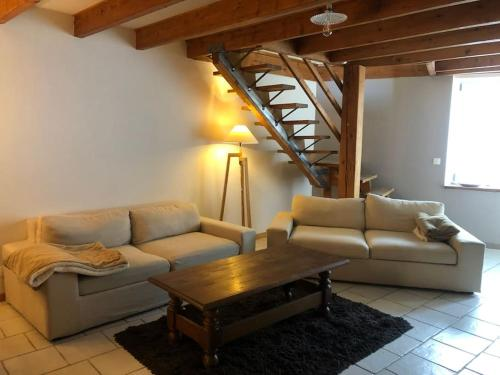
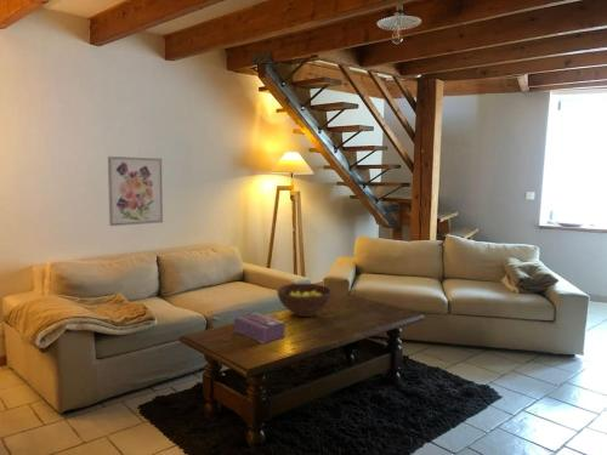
+ wall art (136, 190)
+ tissue box (259, 326)
+ fruit bowl (304, 301)
